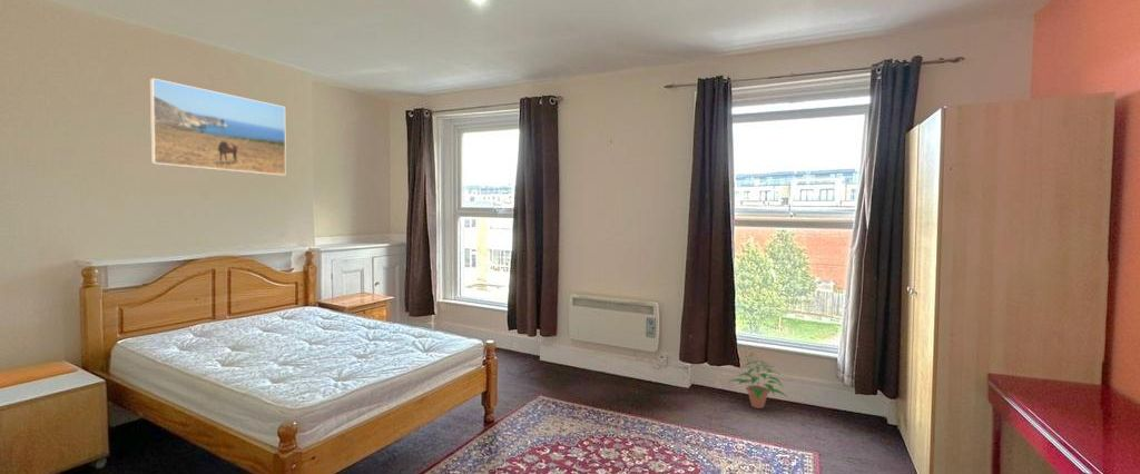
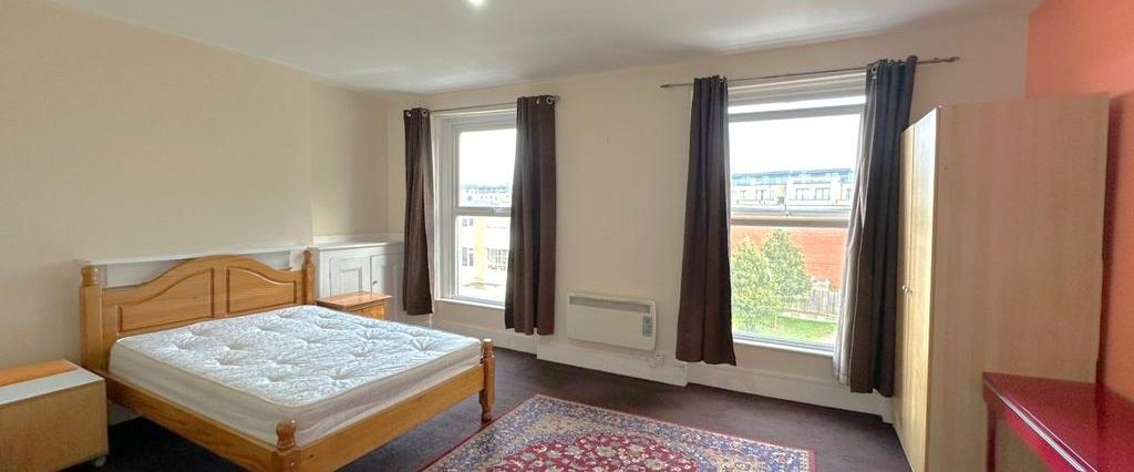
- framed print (225, 131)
- potted plant (758, 381)
